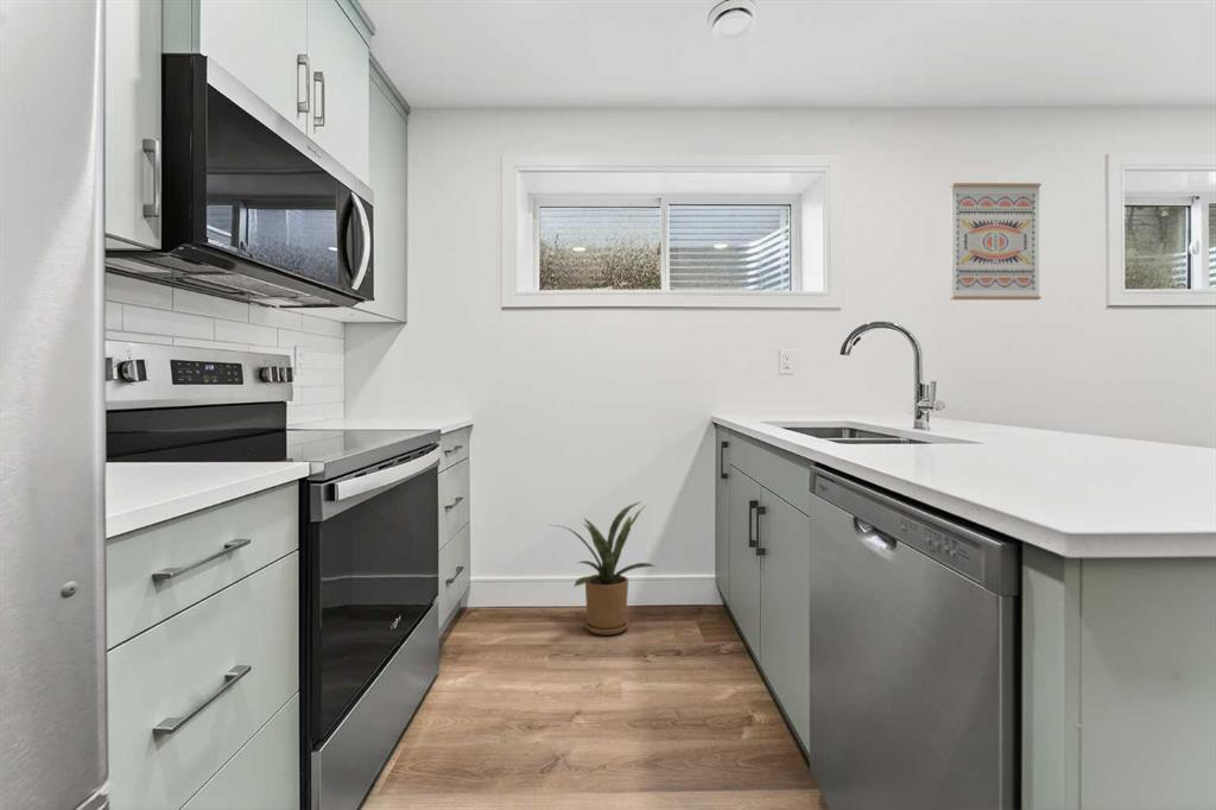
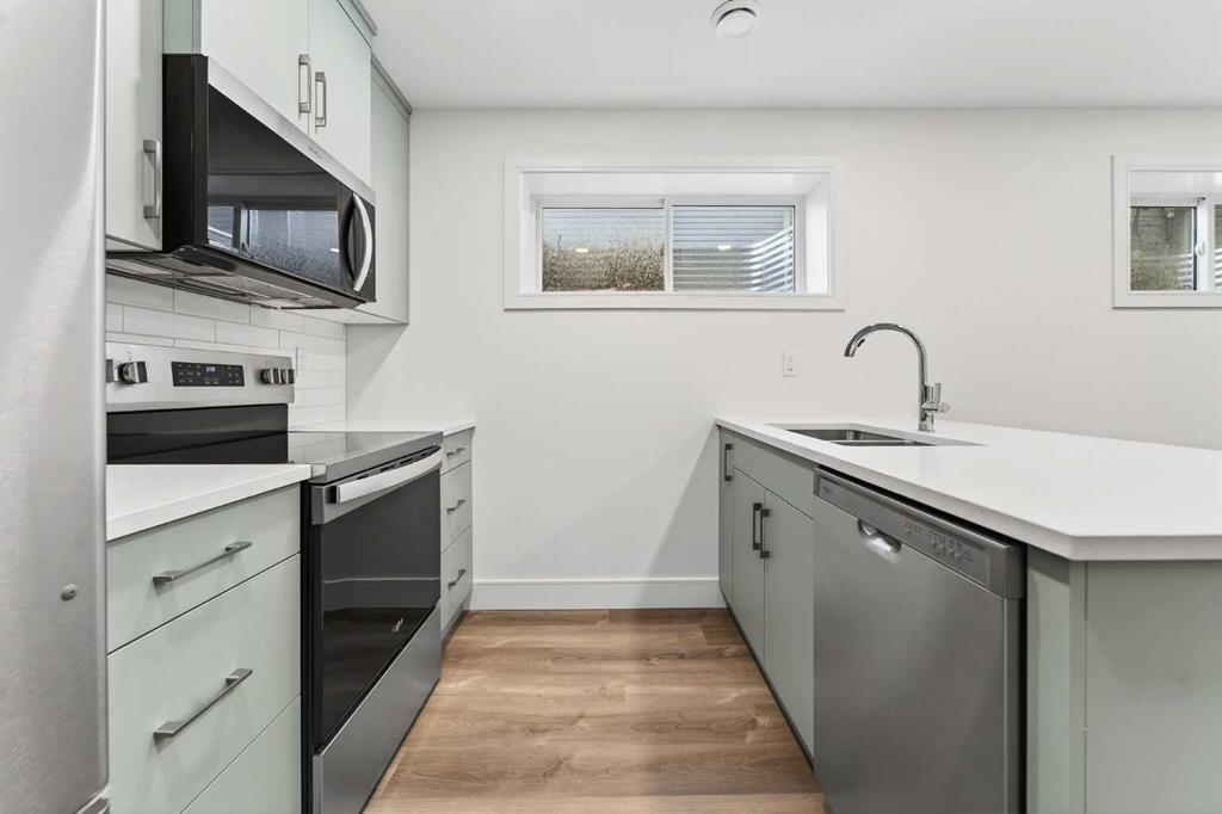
- house plant (603, 564)
- wall art (995, 241)
